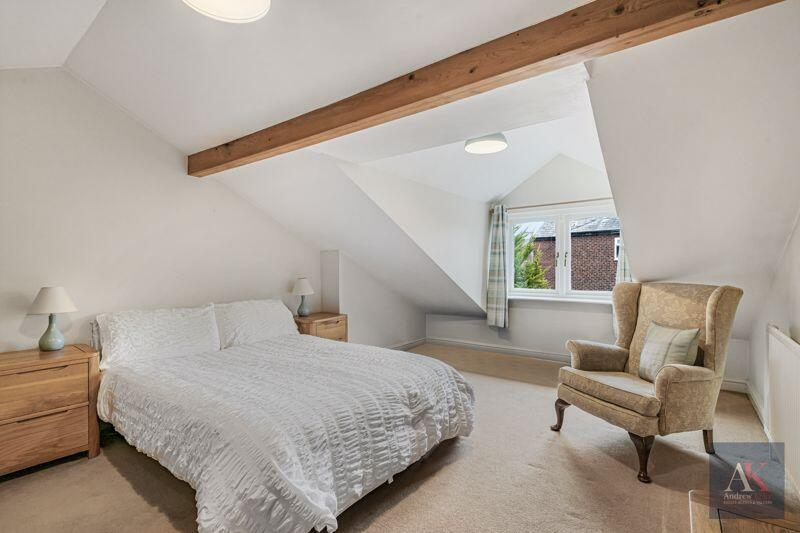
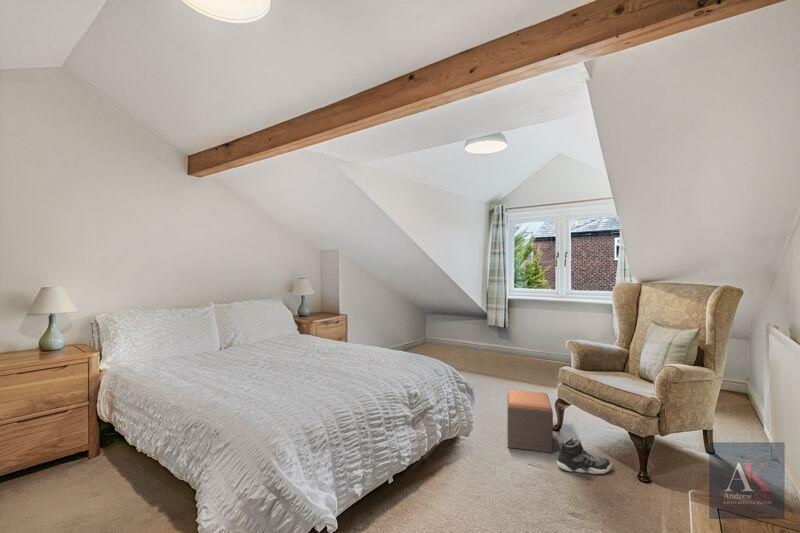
+ footstool (528, 418)
+ sneaker (584, 454)
